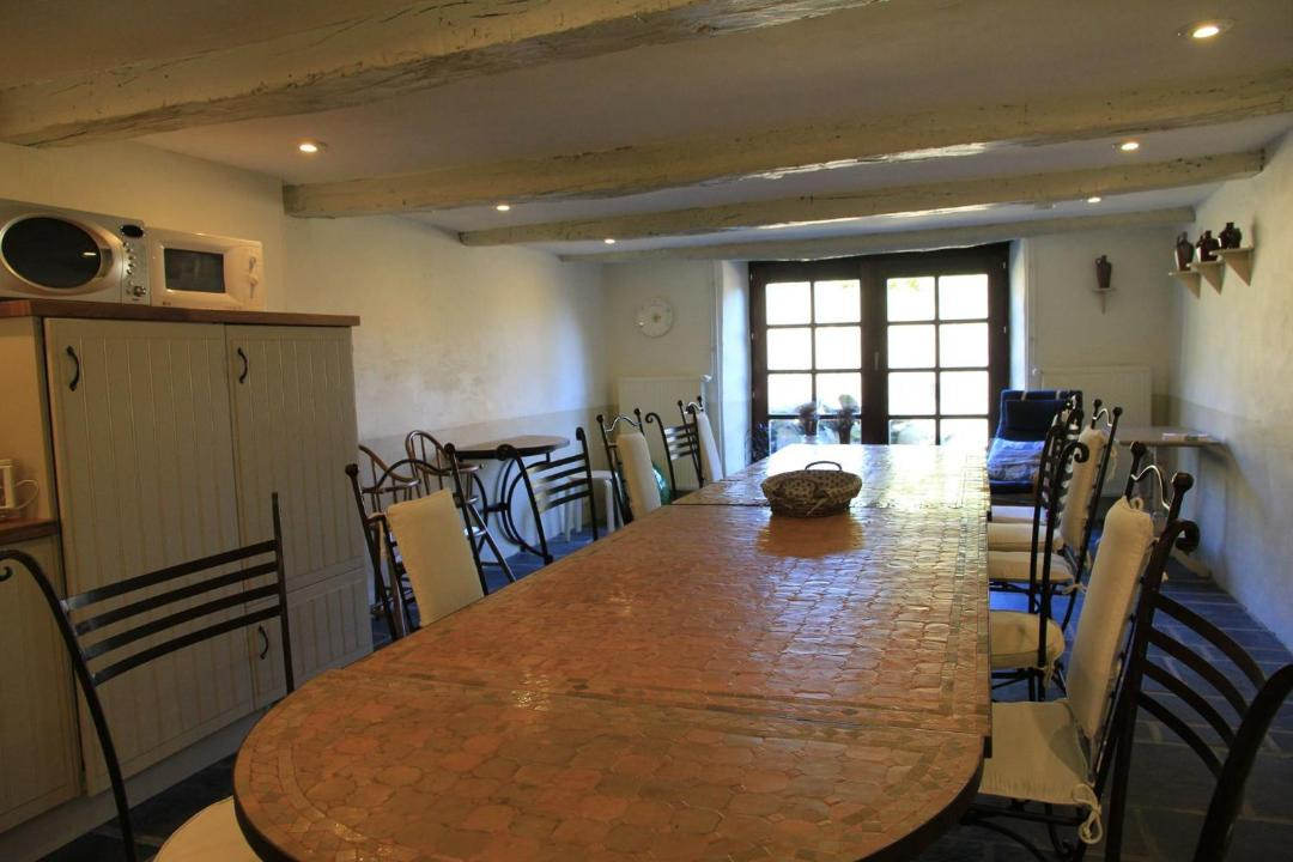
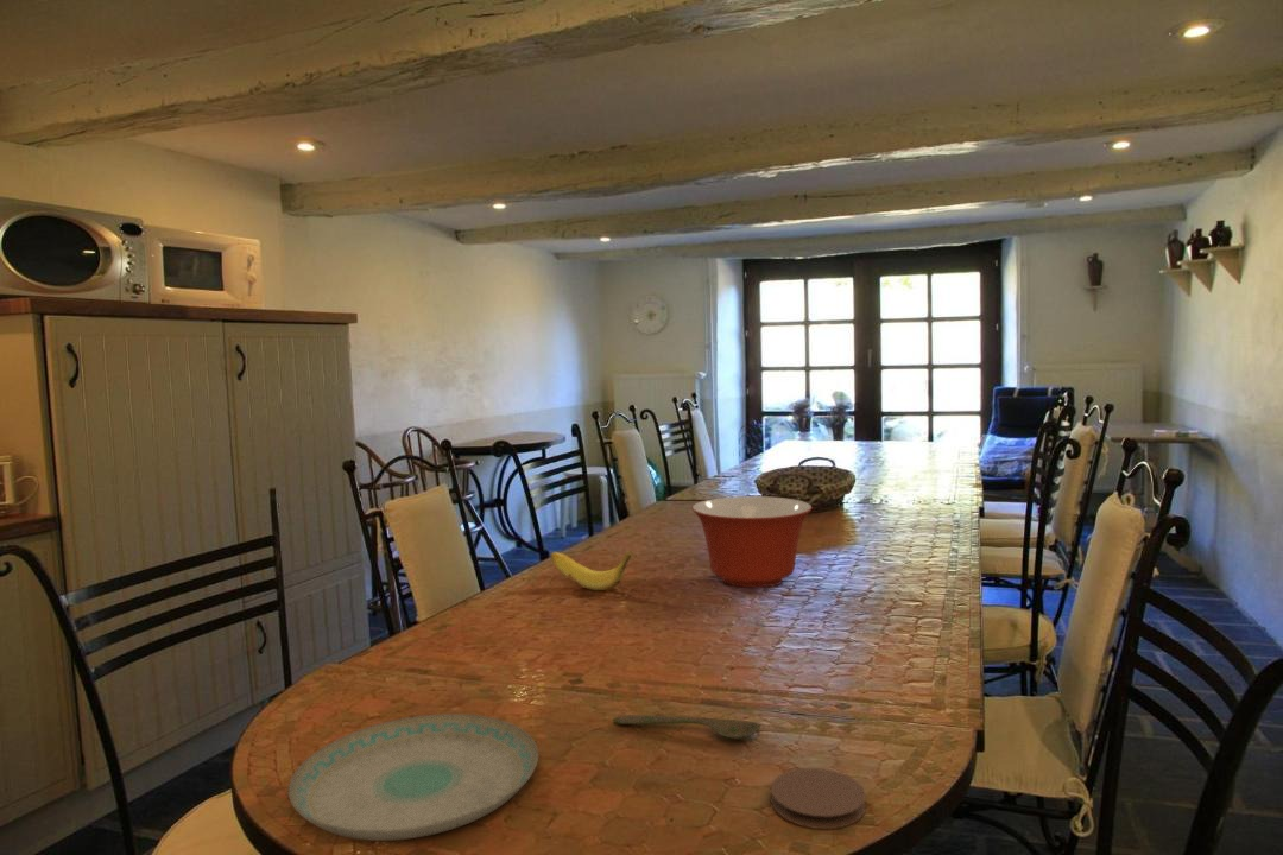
+ plate (418, 773)
+ banana (589, 569)
+ mixing bowl (751, 543)
+ coaster (817, 797)
+ spoon (684, 722)
